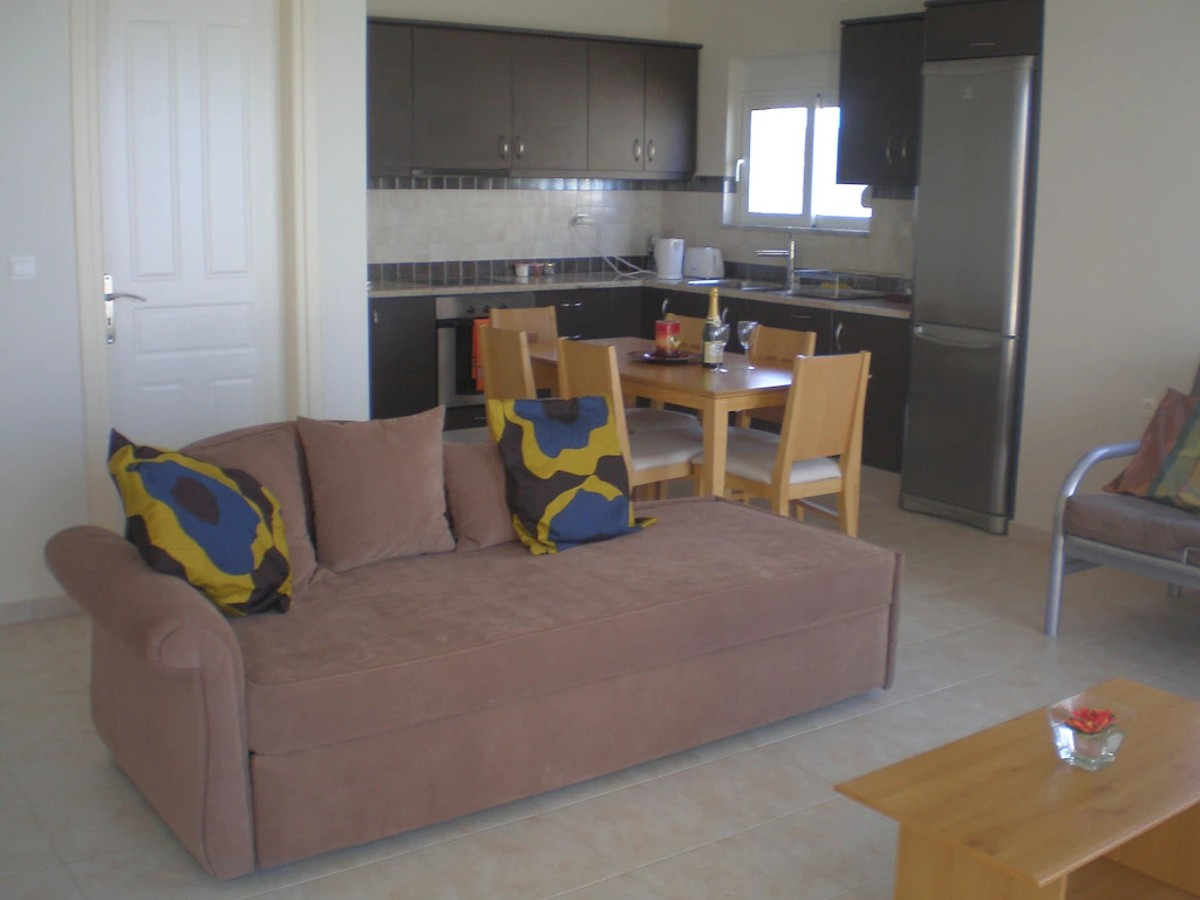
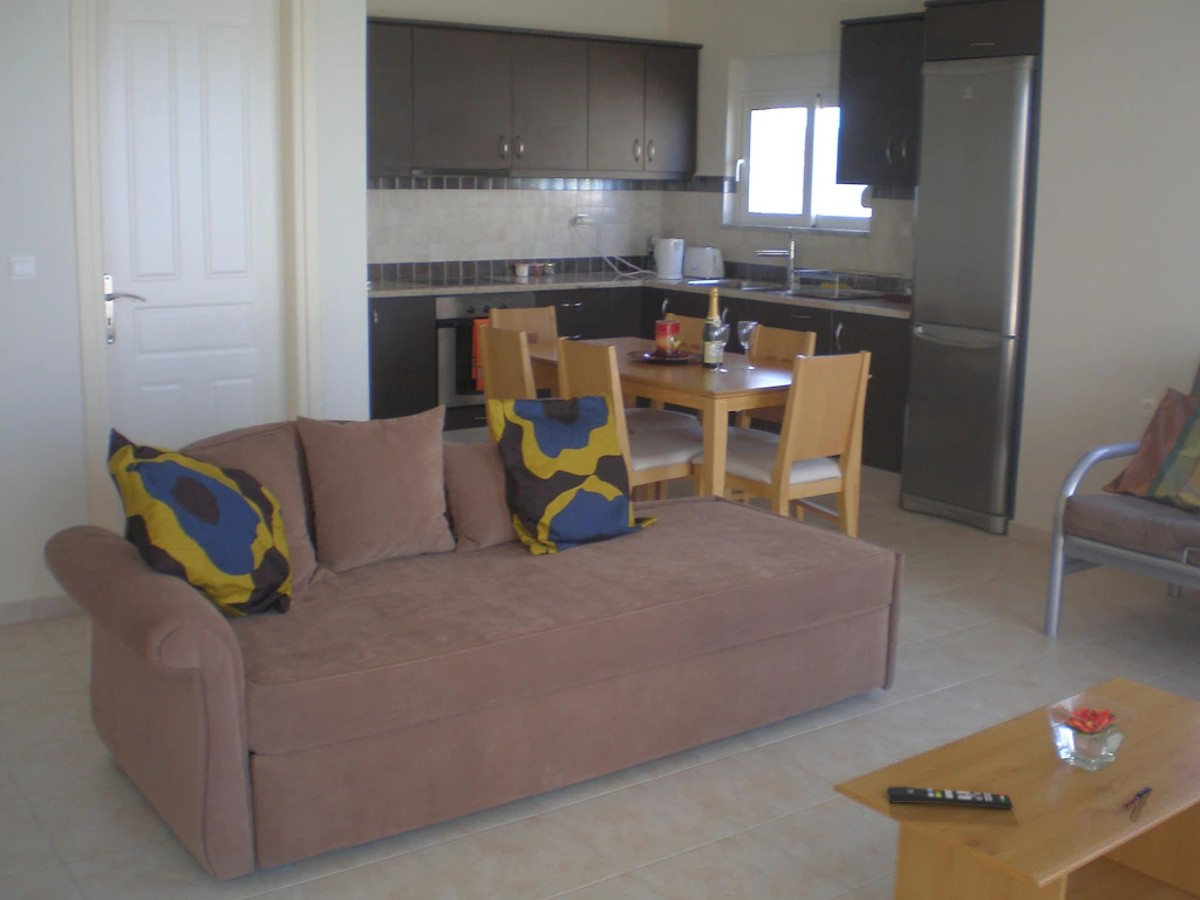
+ remote control (948, 797)
+ pen (1137, 795)
